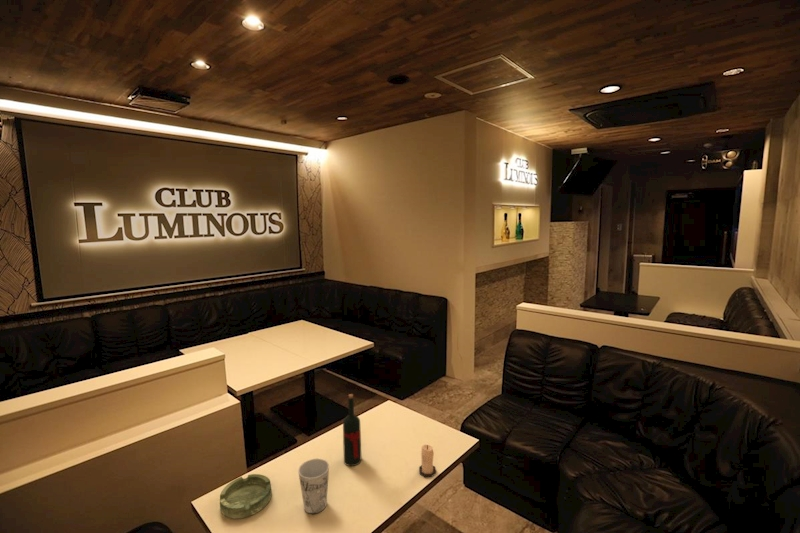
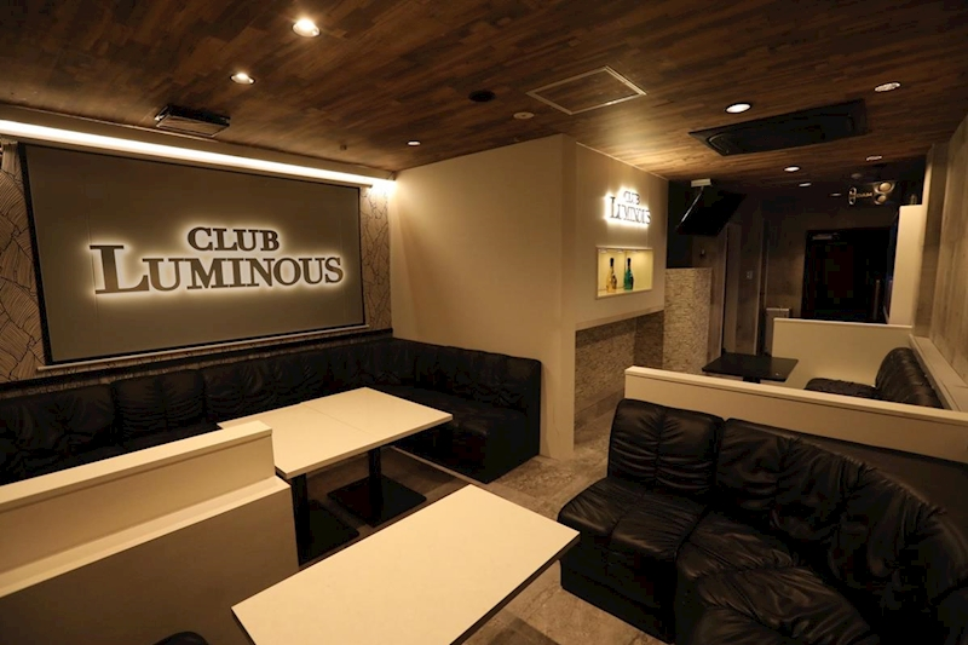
- candle (427, 458)
- cup (314, 486)
- wine bottle (352, 429)
- ashtray (246, 494)
